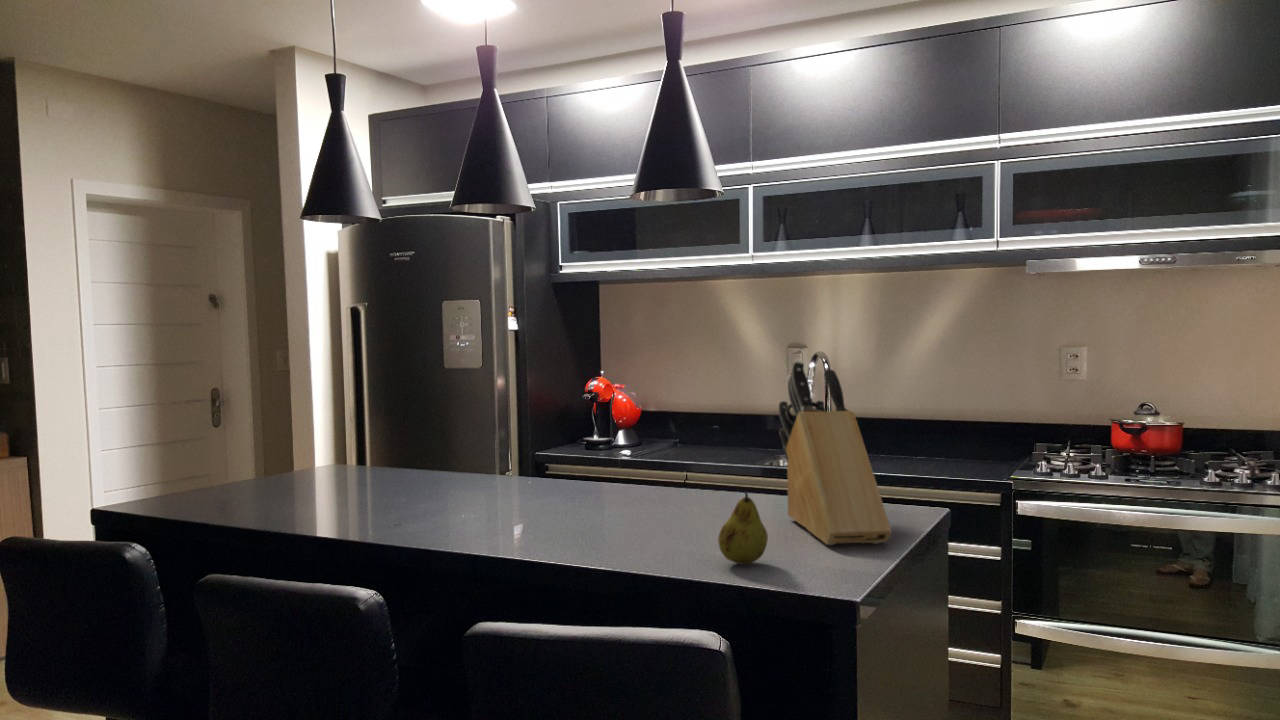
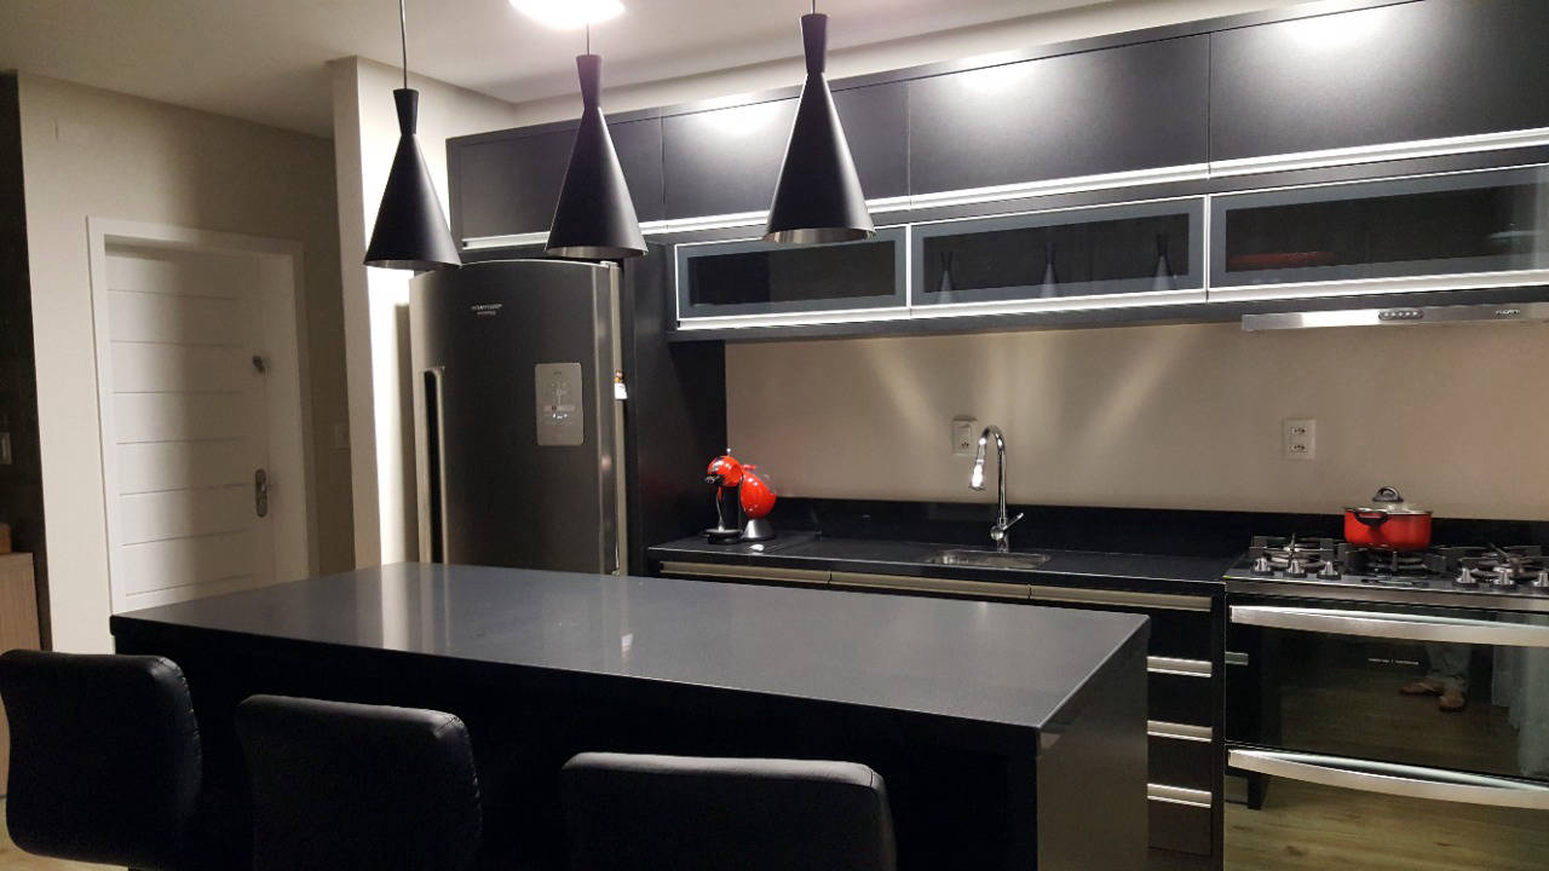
- fruit (742, 526)
- knife block (827, 445)
